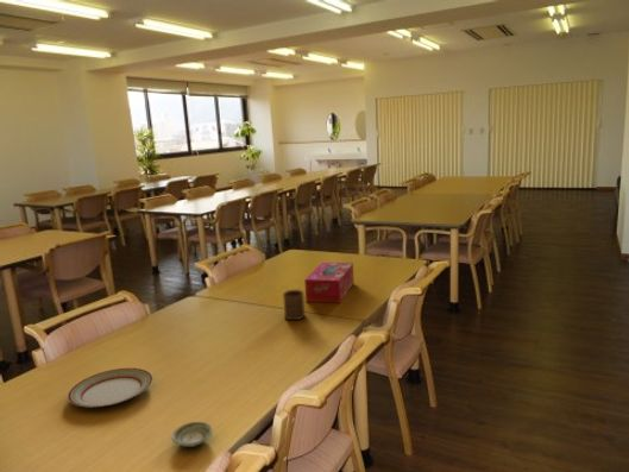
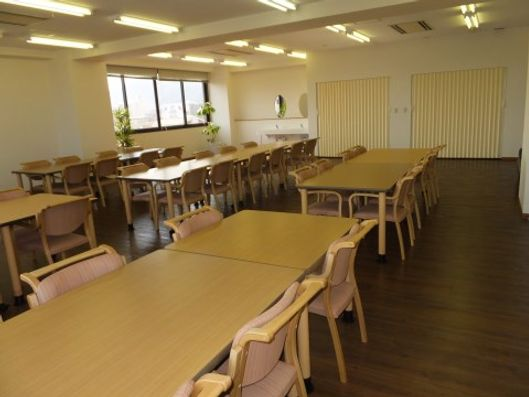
- saucer (193, 436)
- tissue box (331, 281)
- cup (294, 304)
- plate (112, 389)
